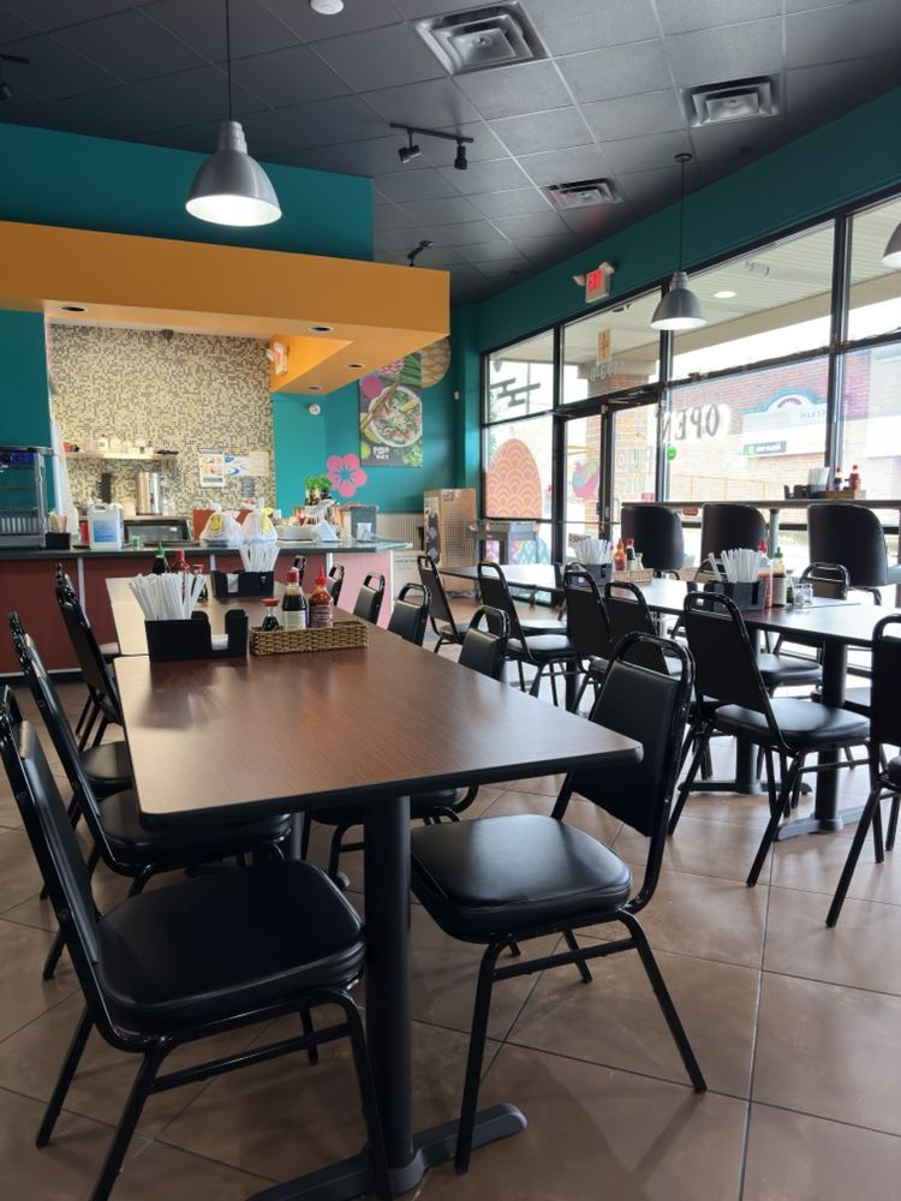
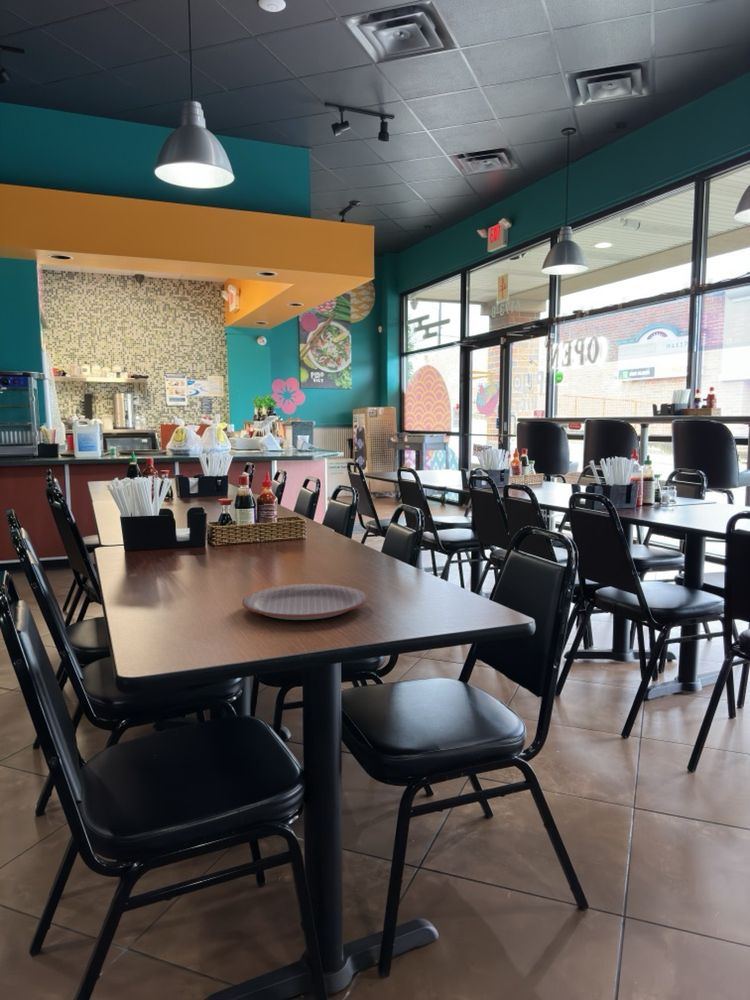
+ plate (305, 602)
